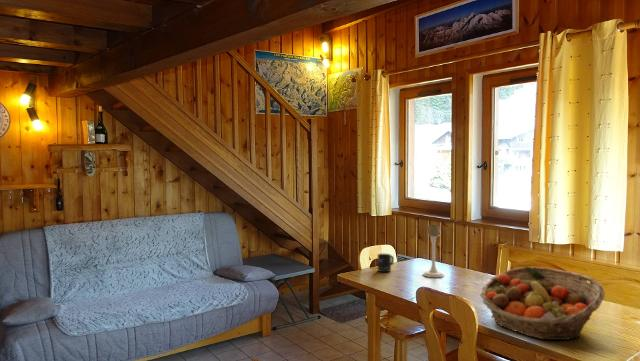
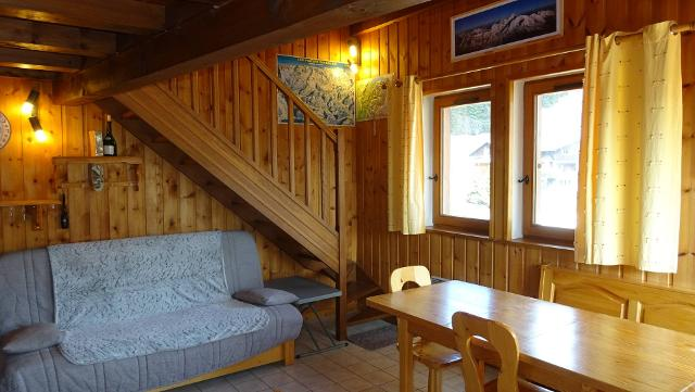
- candle holder (433, 250)
- fruit basket (538, 300)
- mug (386, 262)
